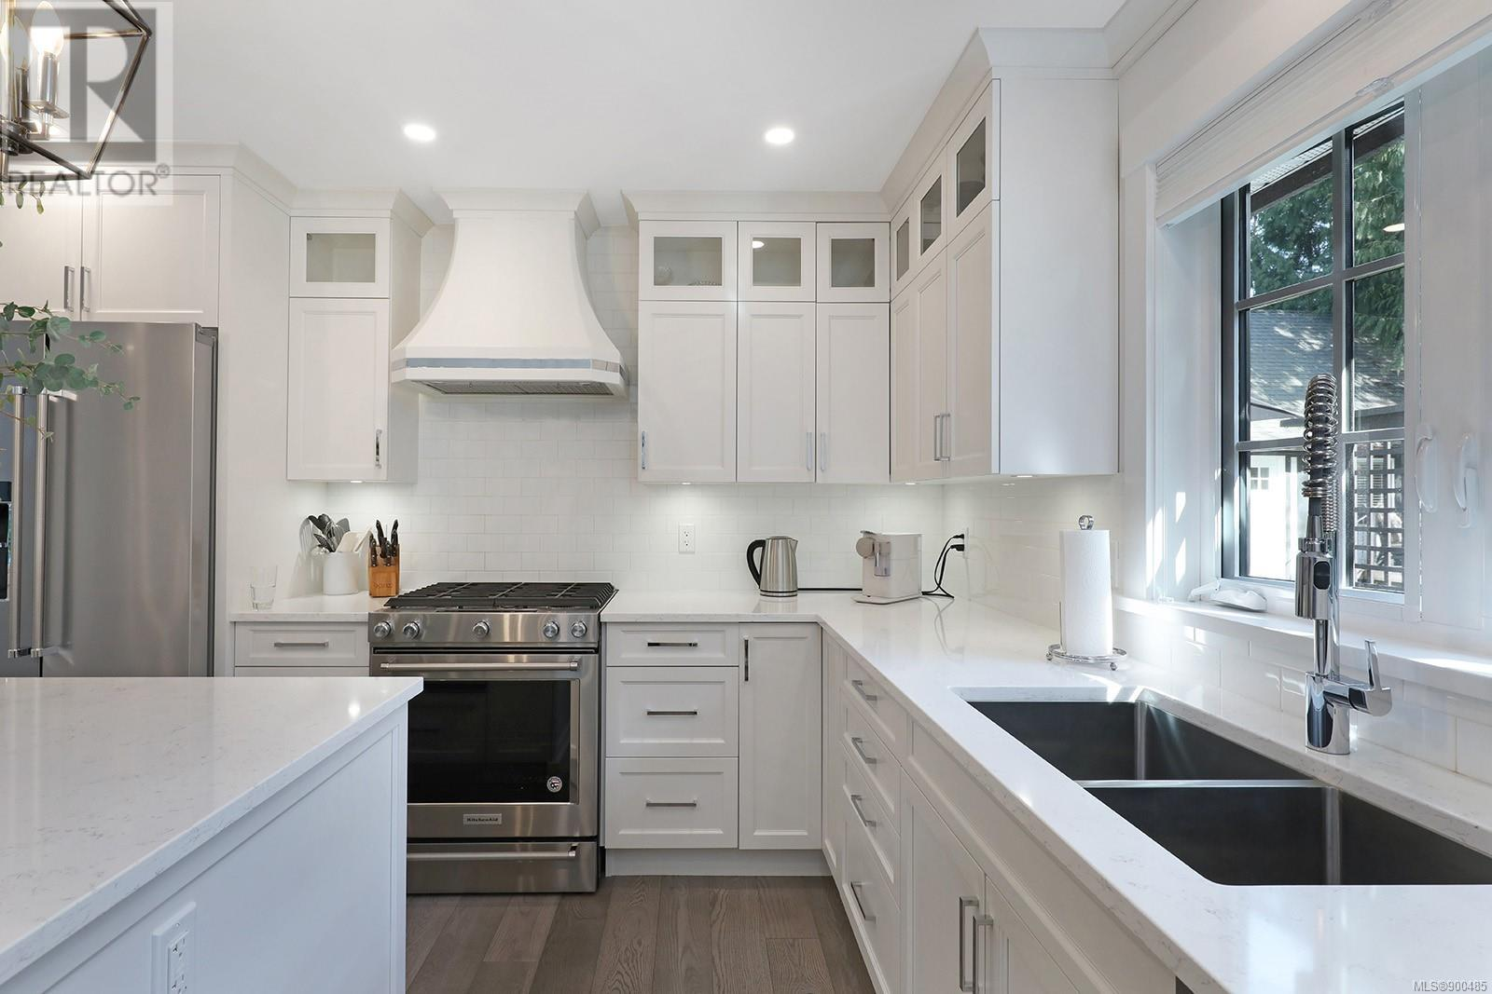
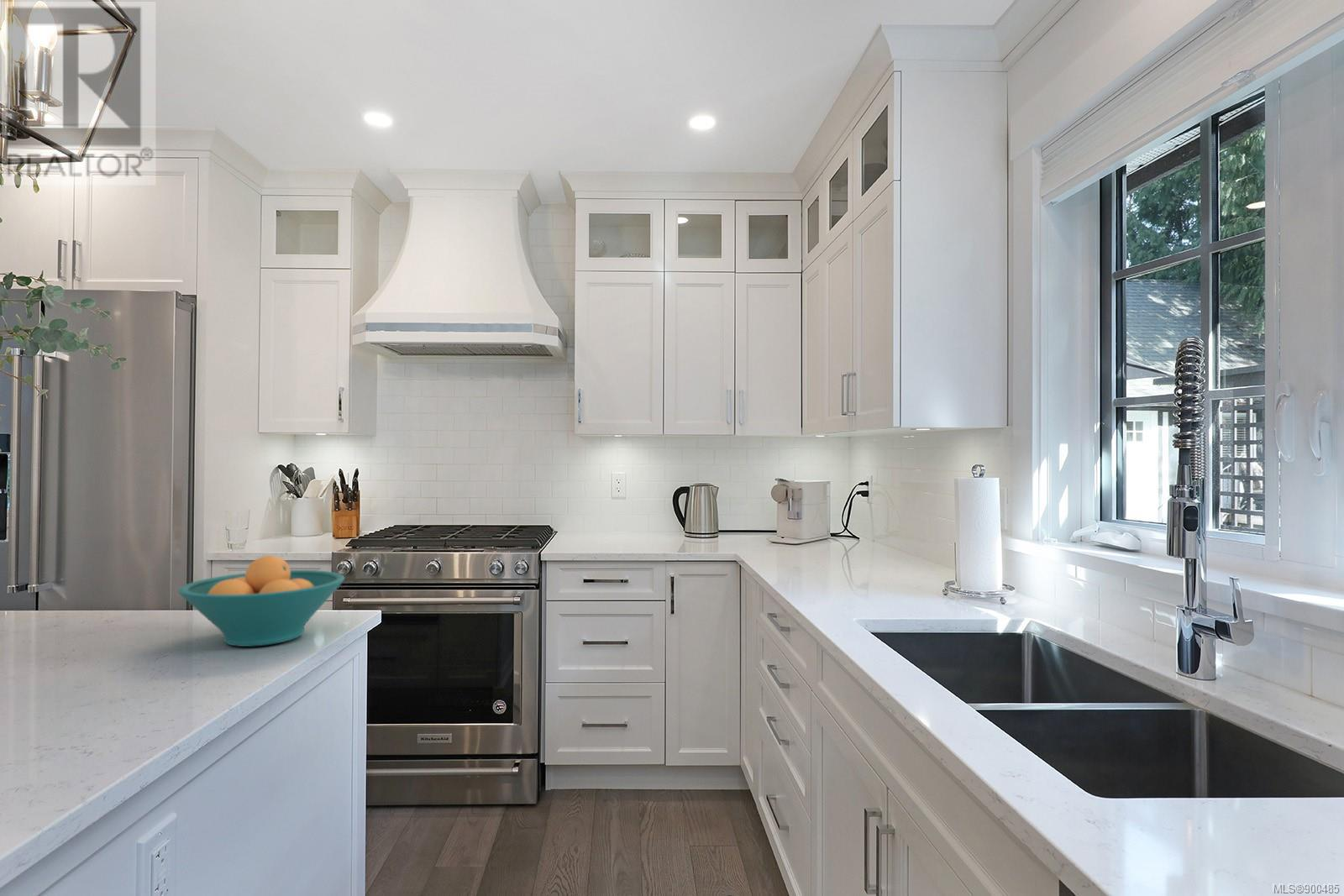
+ fruit bowl (265, 597)
